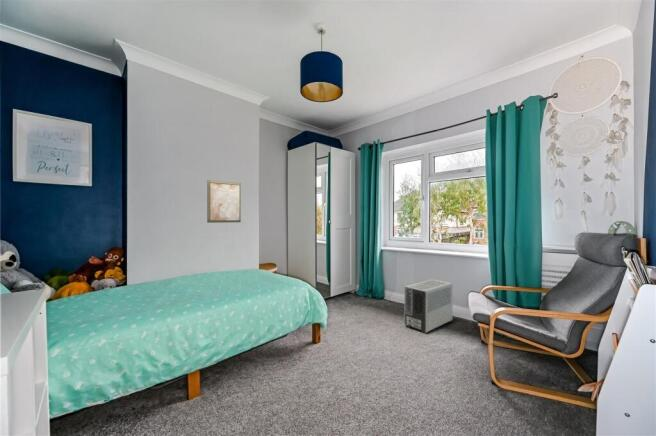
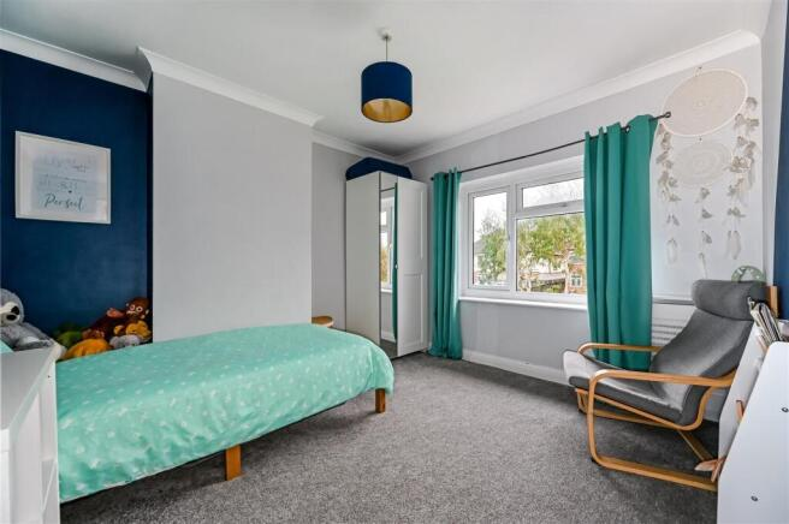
- wall art (225, 202)
- air purifier (429, 304)
